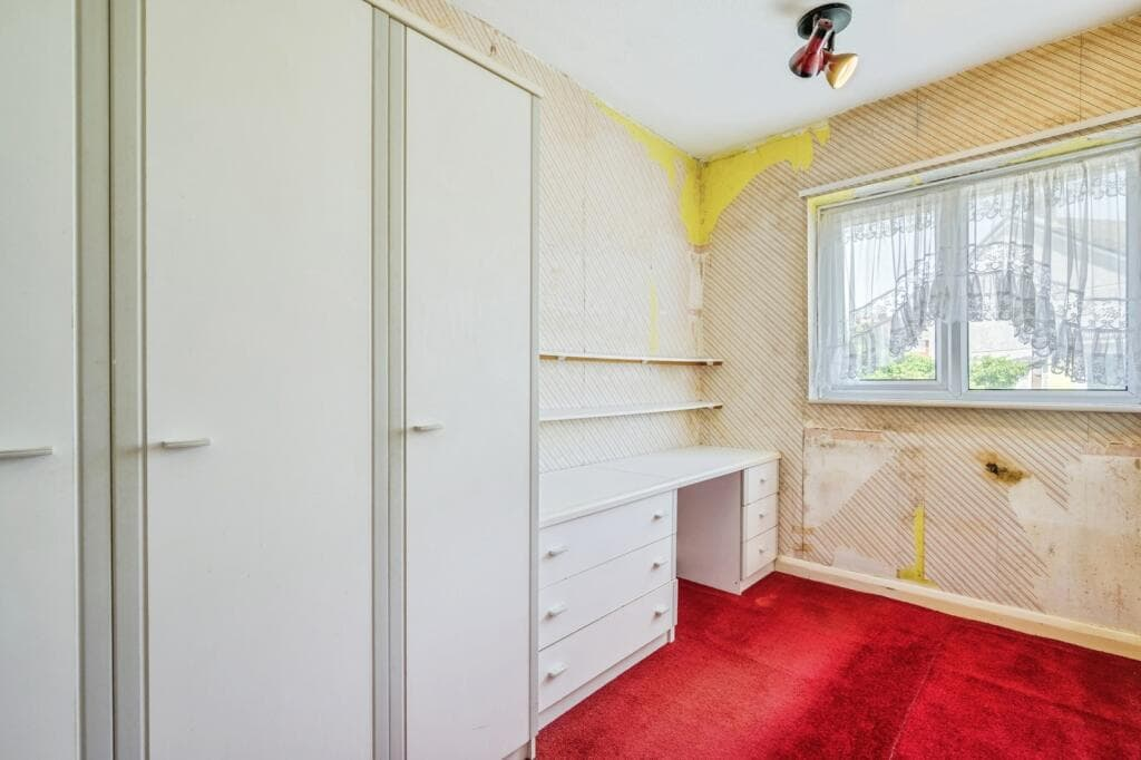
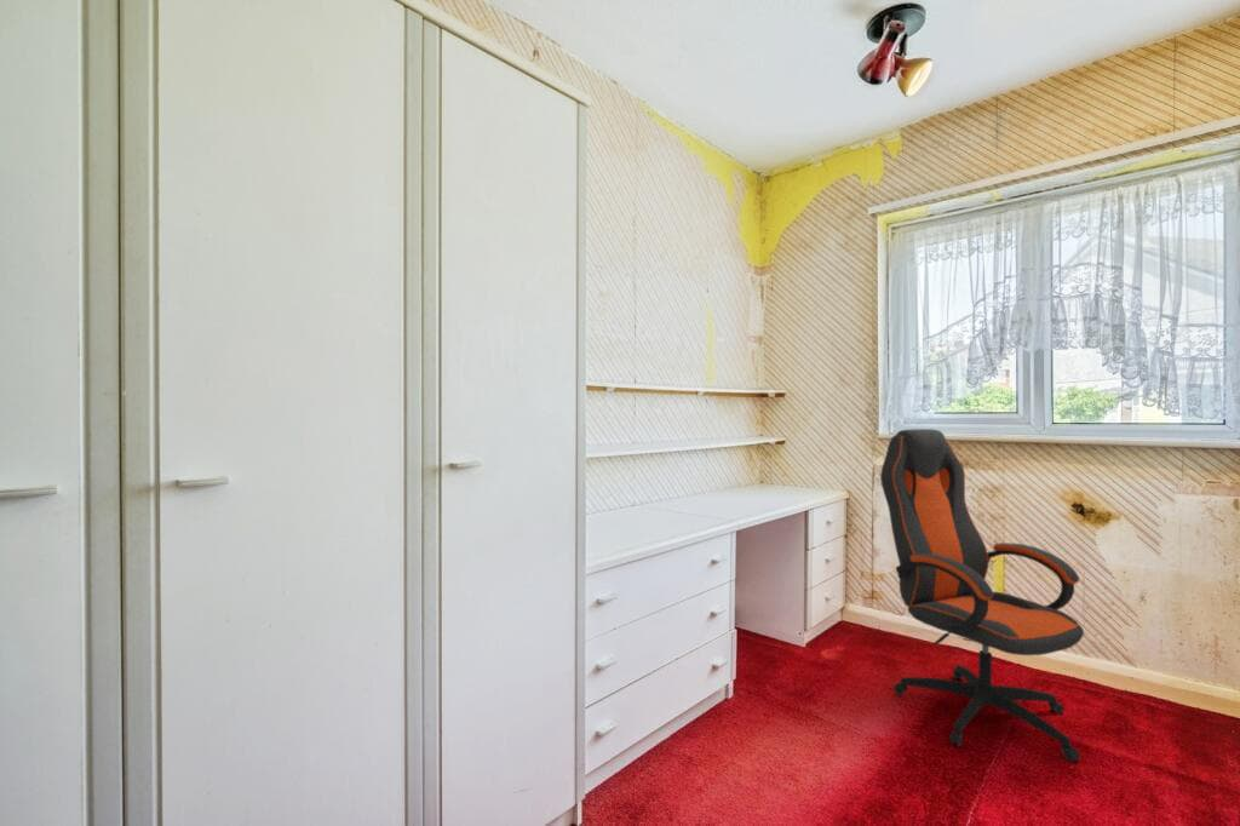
+ office chair (983, 573)
